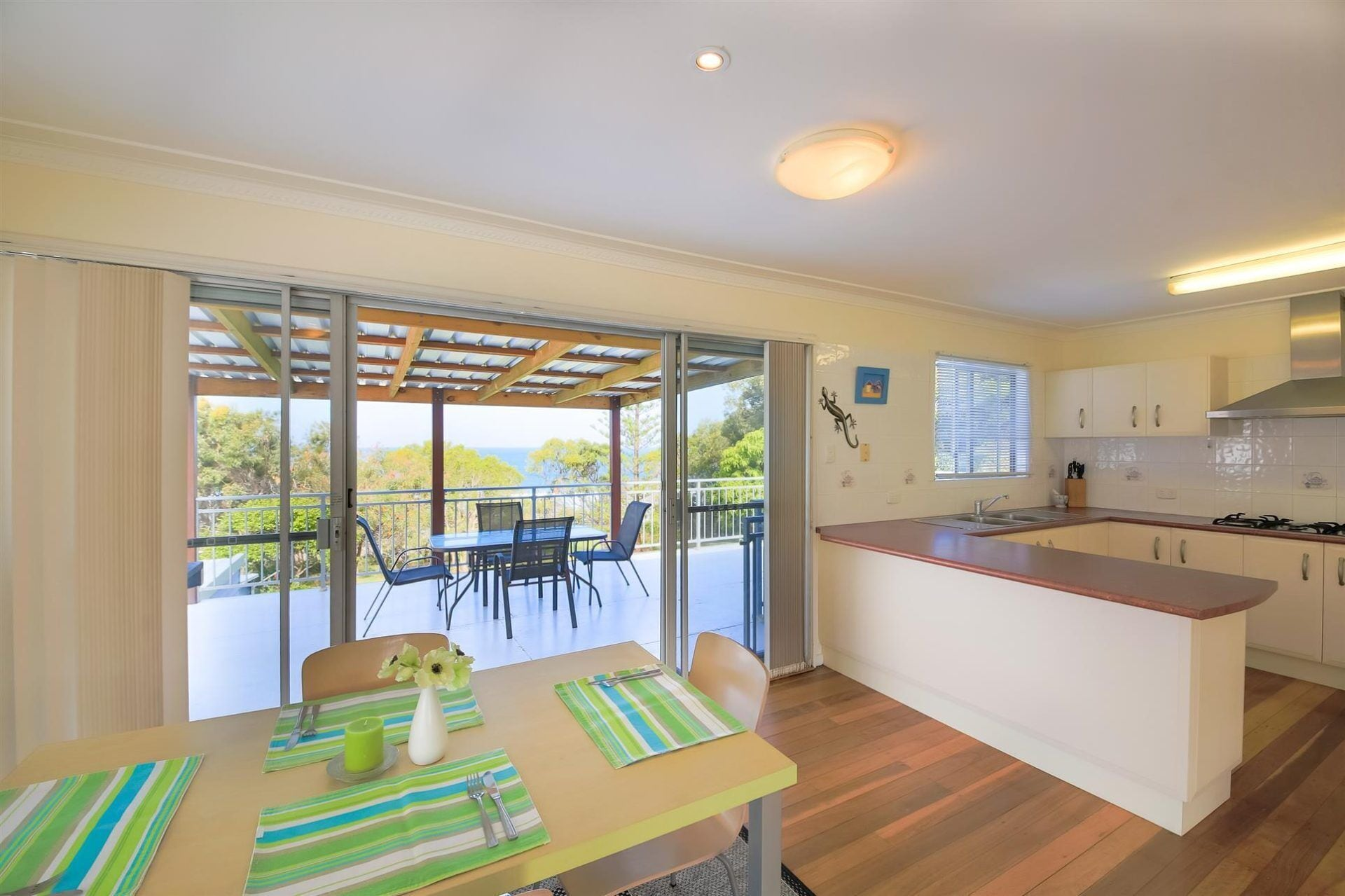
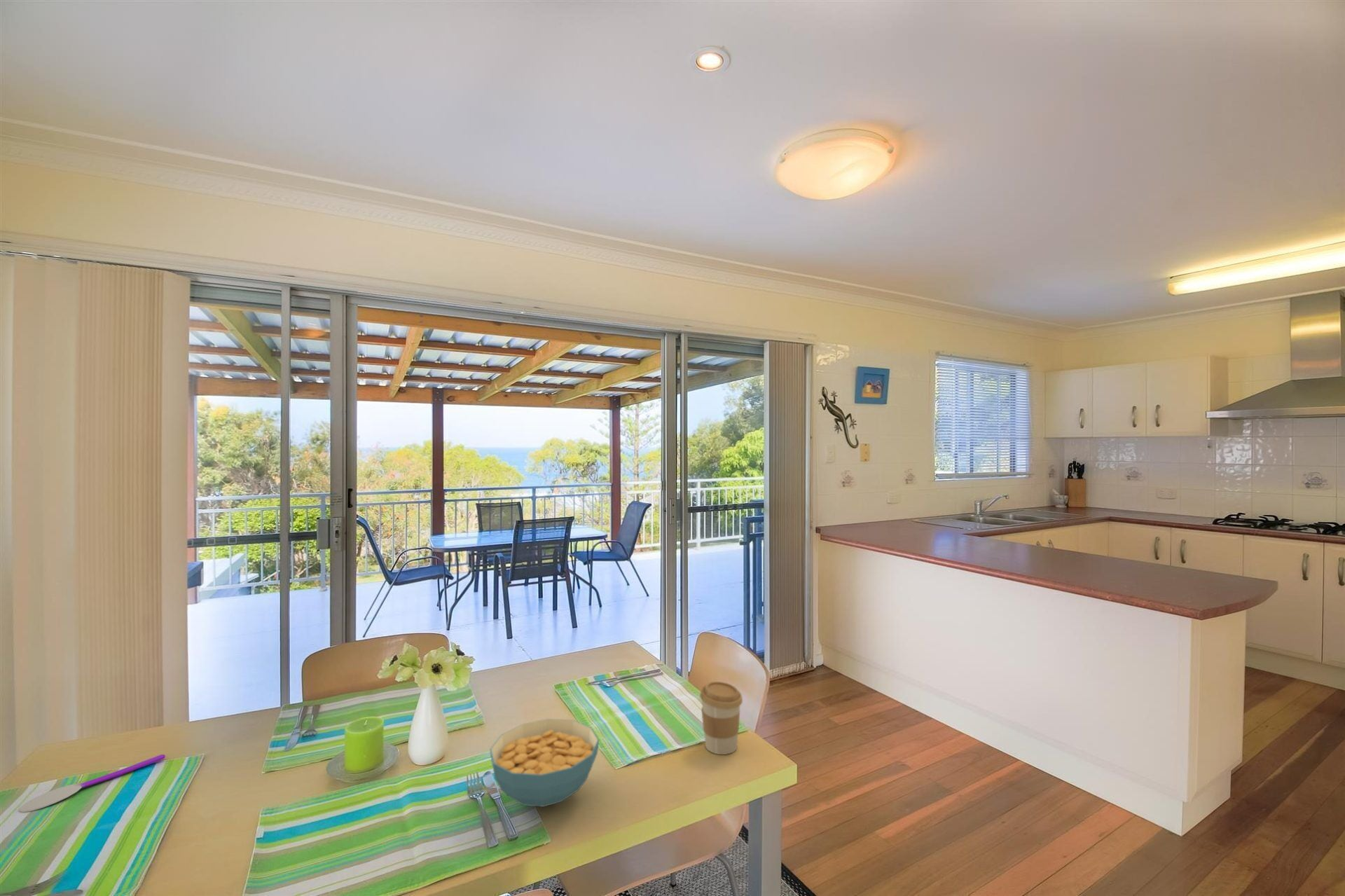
+ coffee cup (721, 716)
+ cereal bowl (545, 770)
+ spoon (97, 779)
